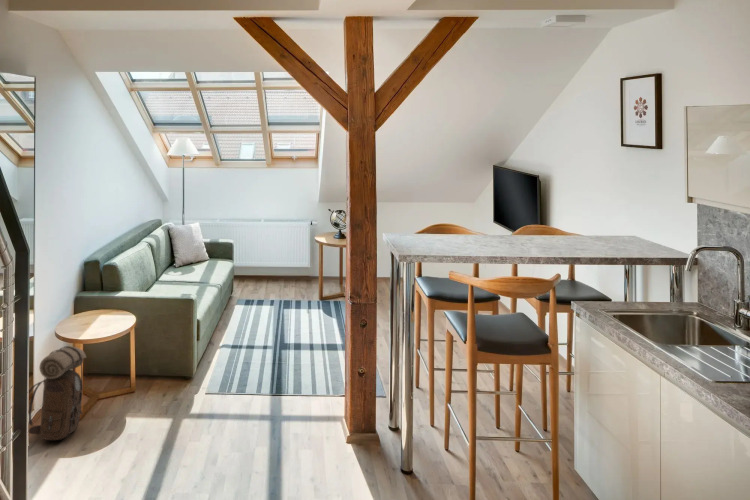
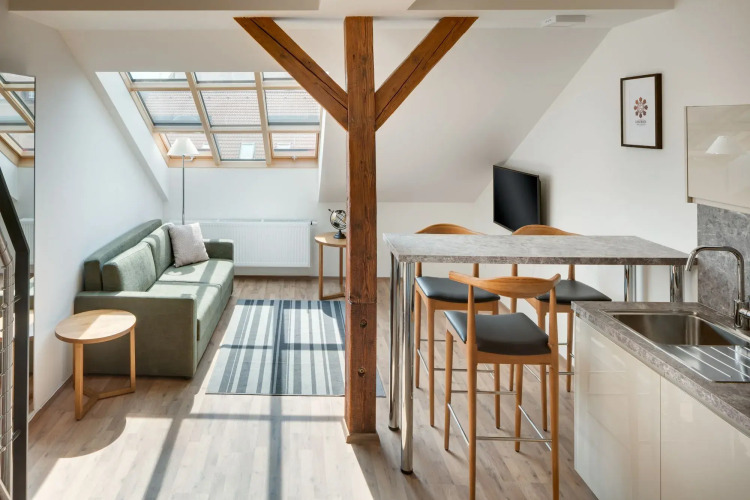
- backpack (50, 392)
